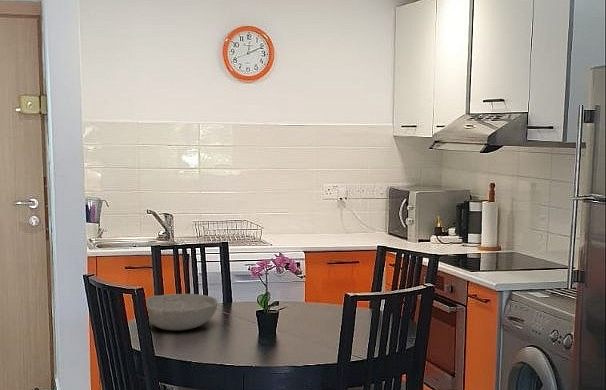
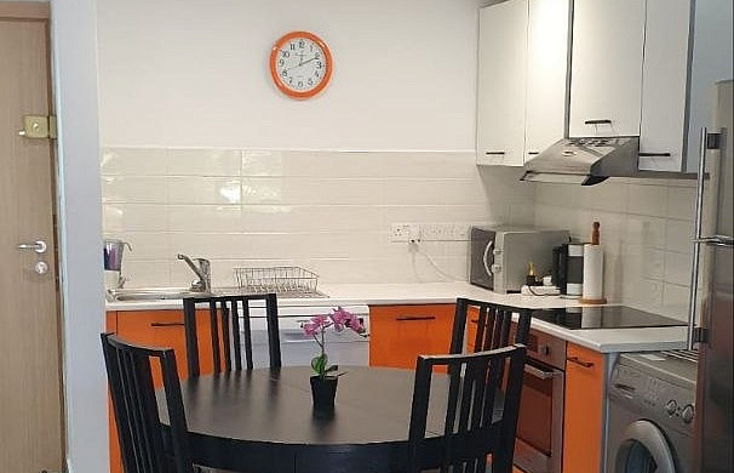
- bowl (178, 313)
